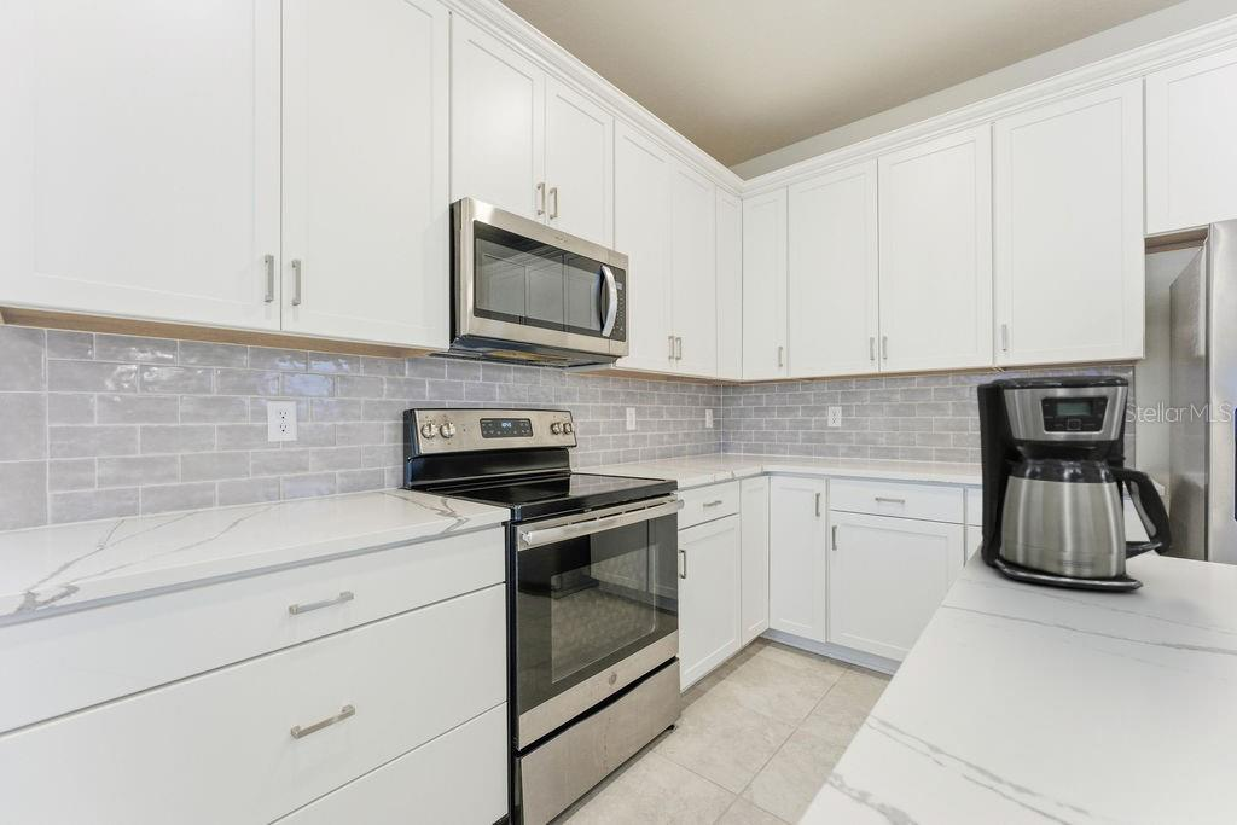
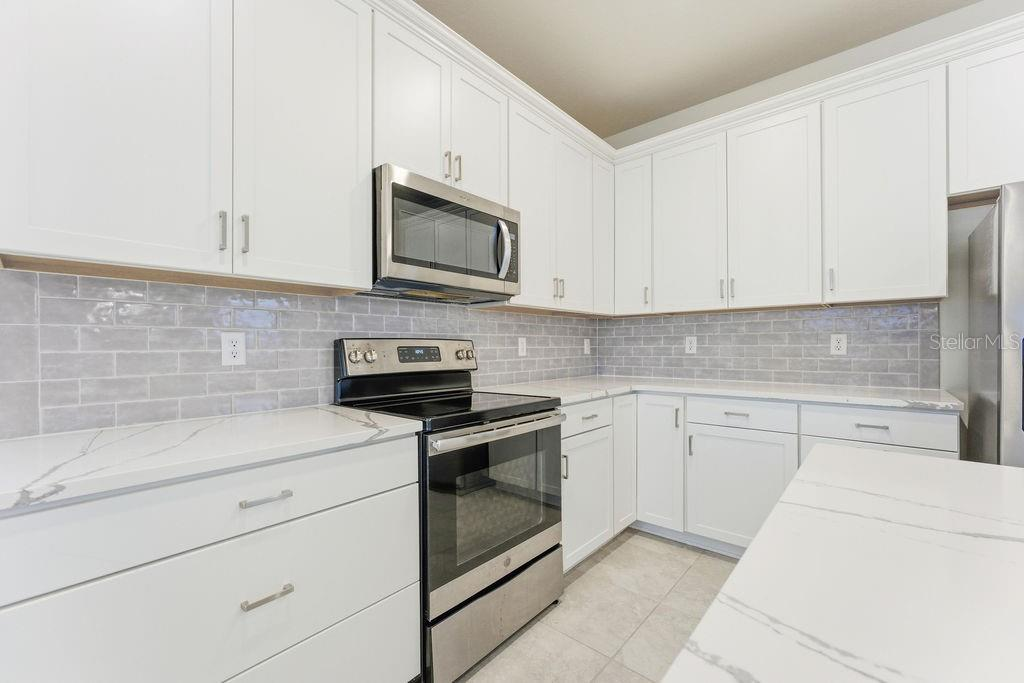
- coffee maker (1064, 471)
